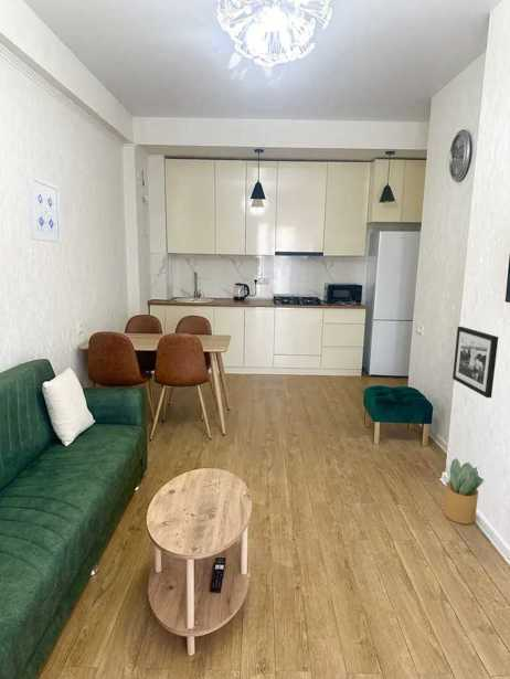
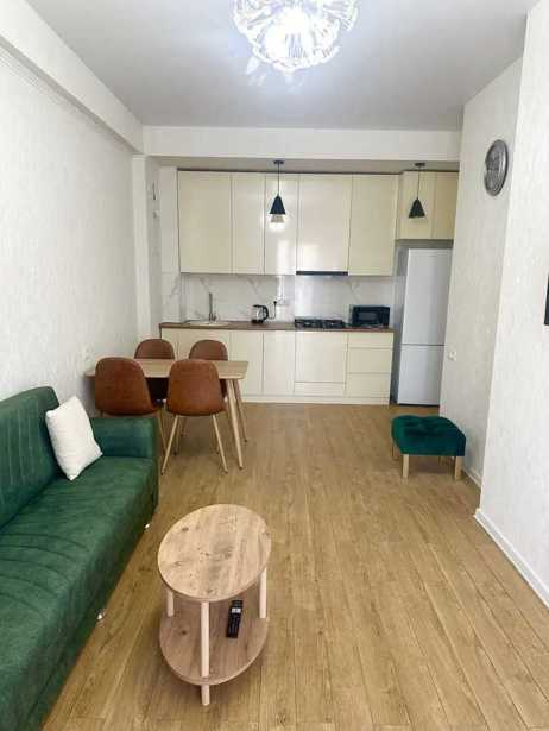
- picture frame (472, 359)
- potted plant (460, 489)
- wall art (44, 211)
